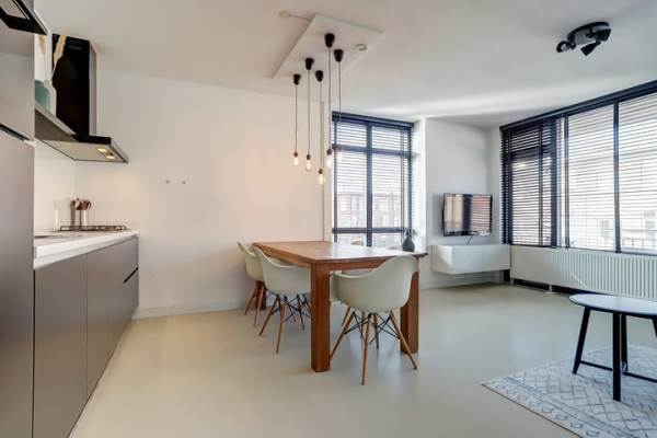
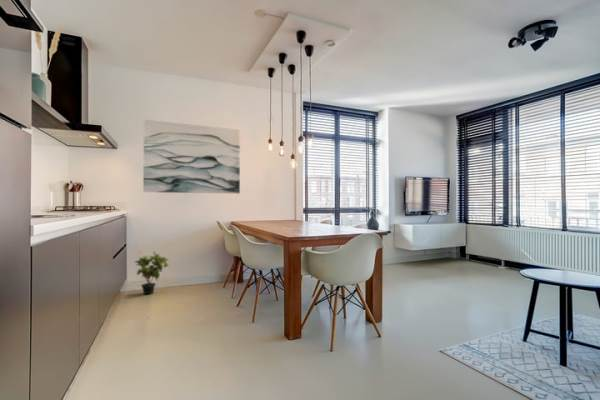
+ wall art (194, 159)
+ potted plant (151, 272)
